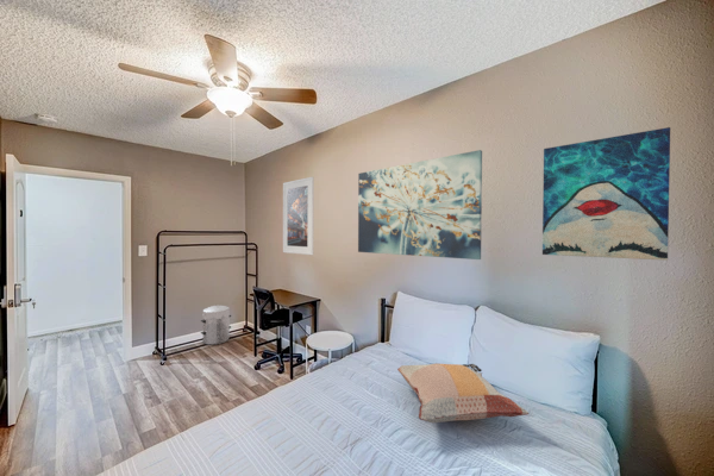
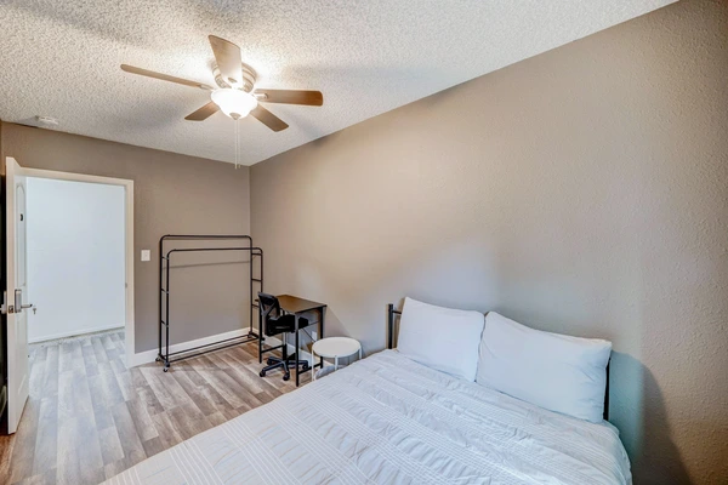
- decorative pillow (452, 387)
- wall art (599, 198)
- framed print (296, 217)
- waste bin (215, 322)
- wall art (409, 209)
